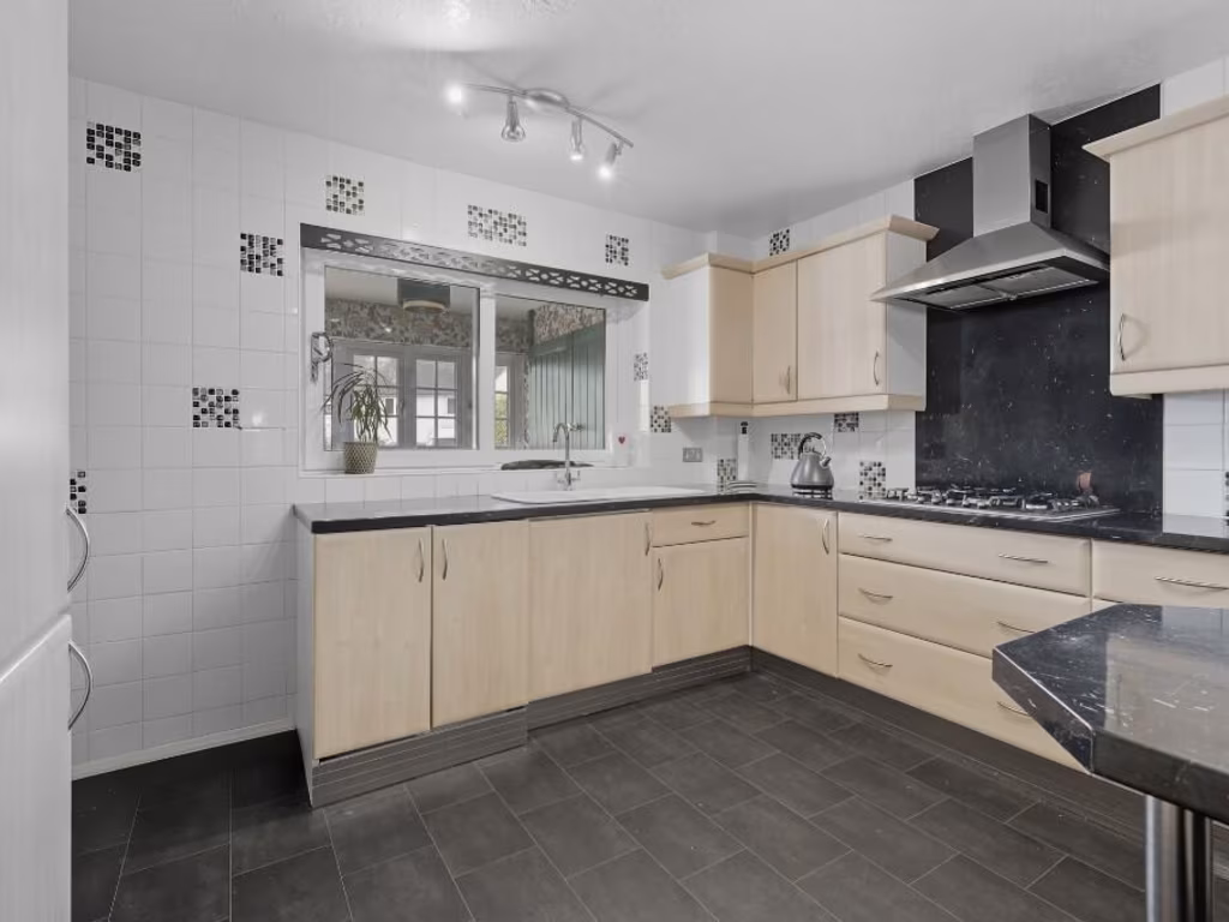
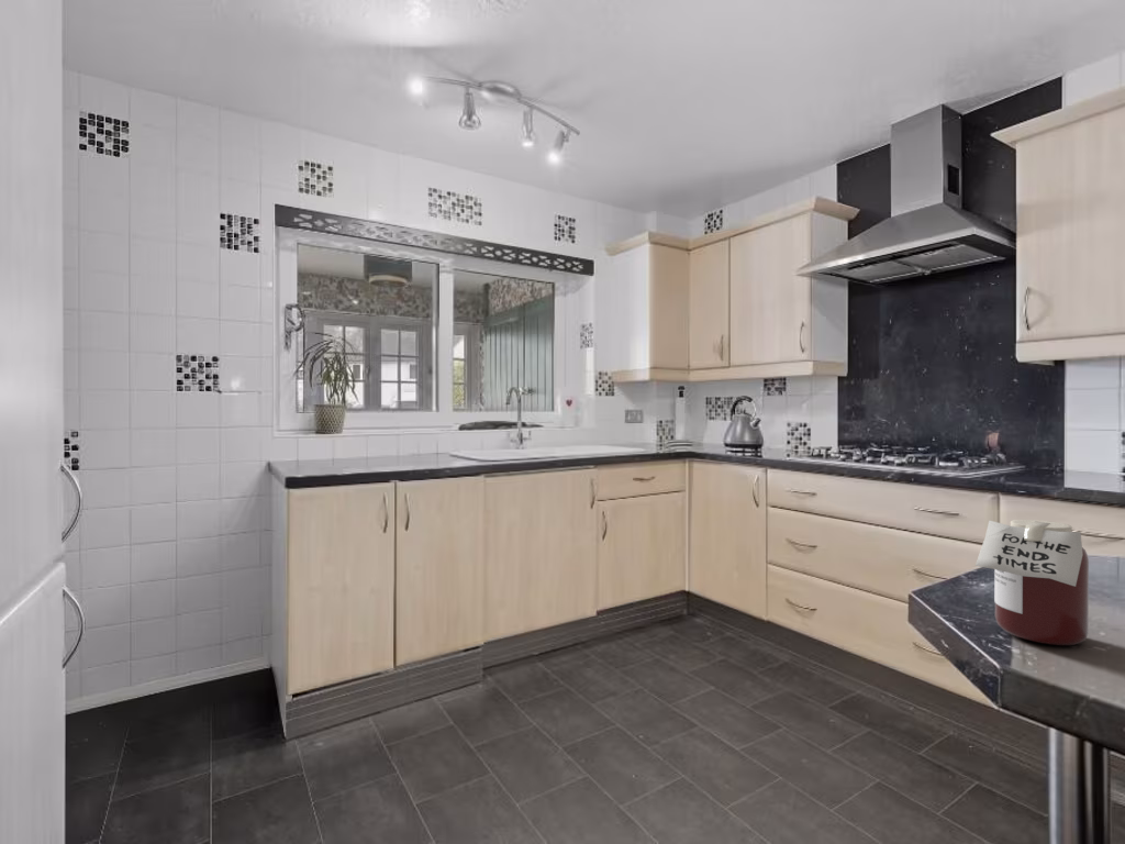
+ jar (1035, 580)
